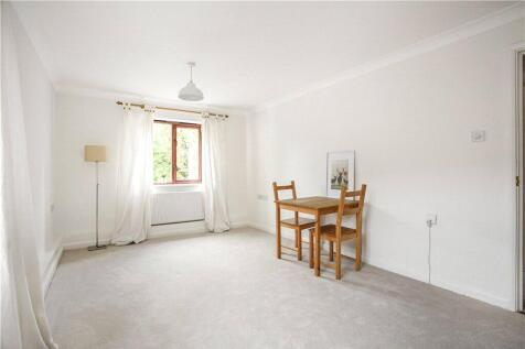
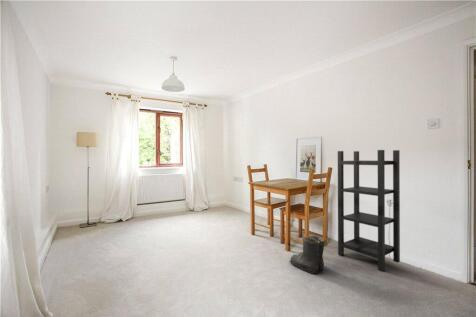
+ shelving unit (358, 204)
+ boots (307, 250)
